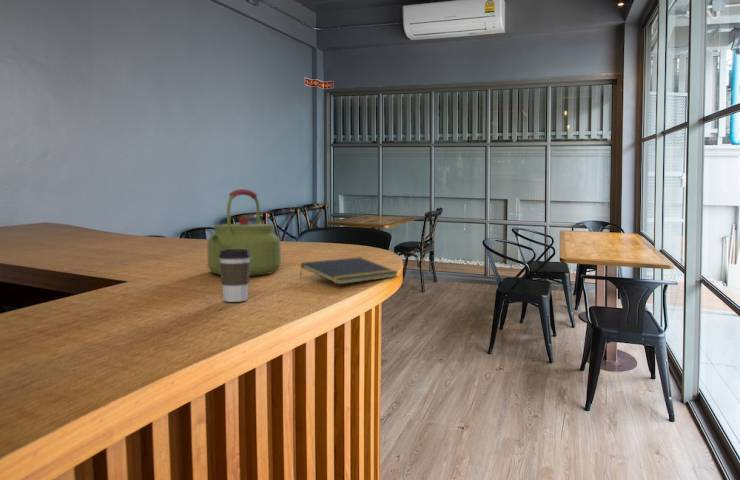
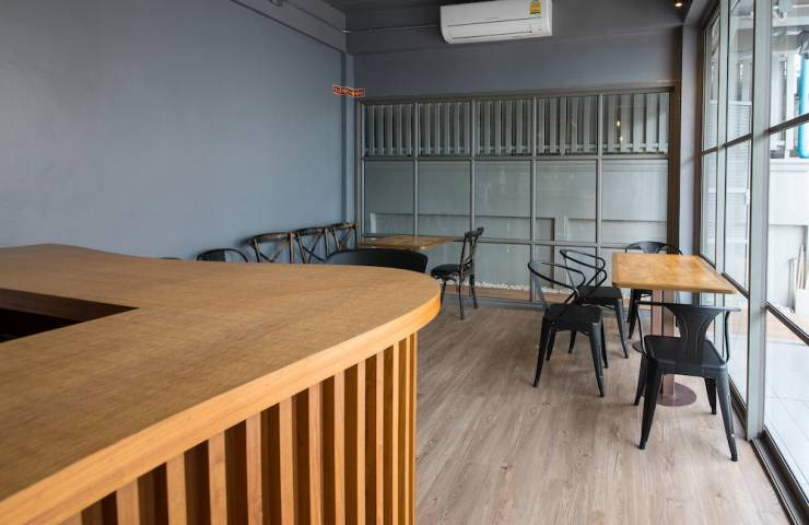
- coffee cup (235, 275)
- kettle (238, 231)
- notepad (350, 269)
